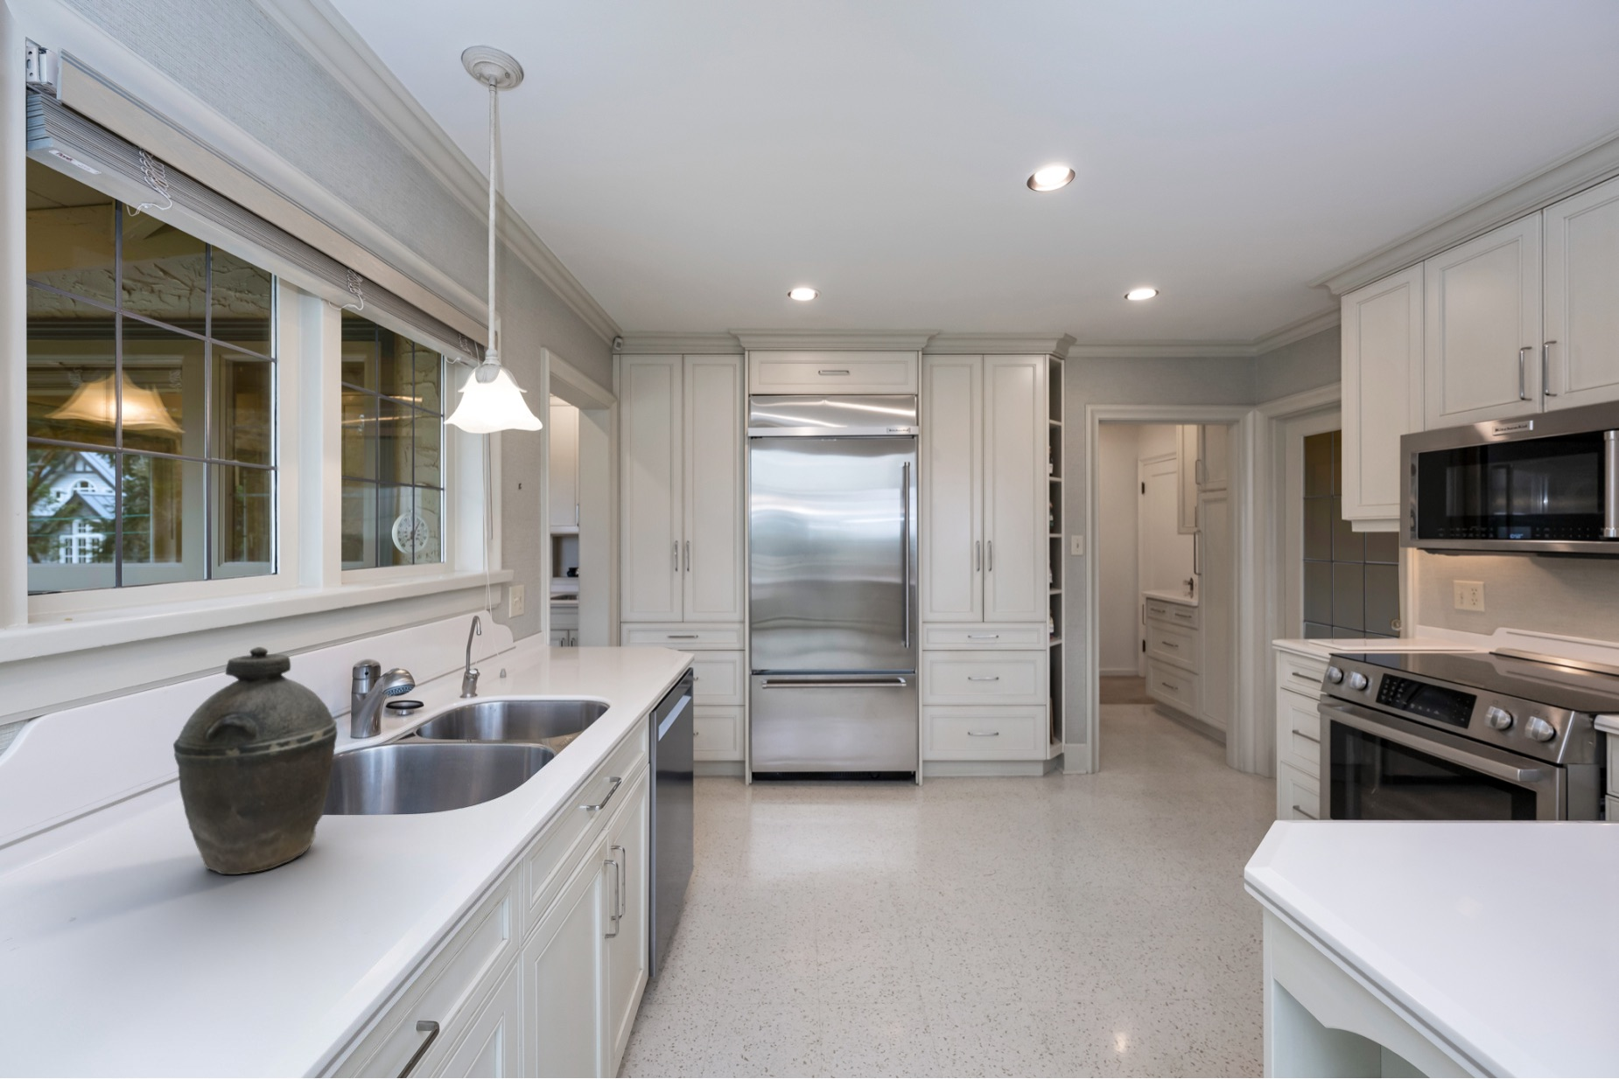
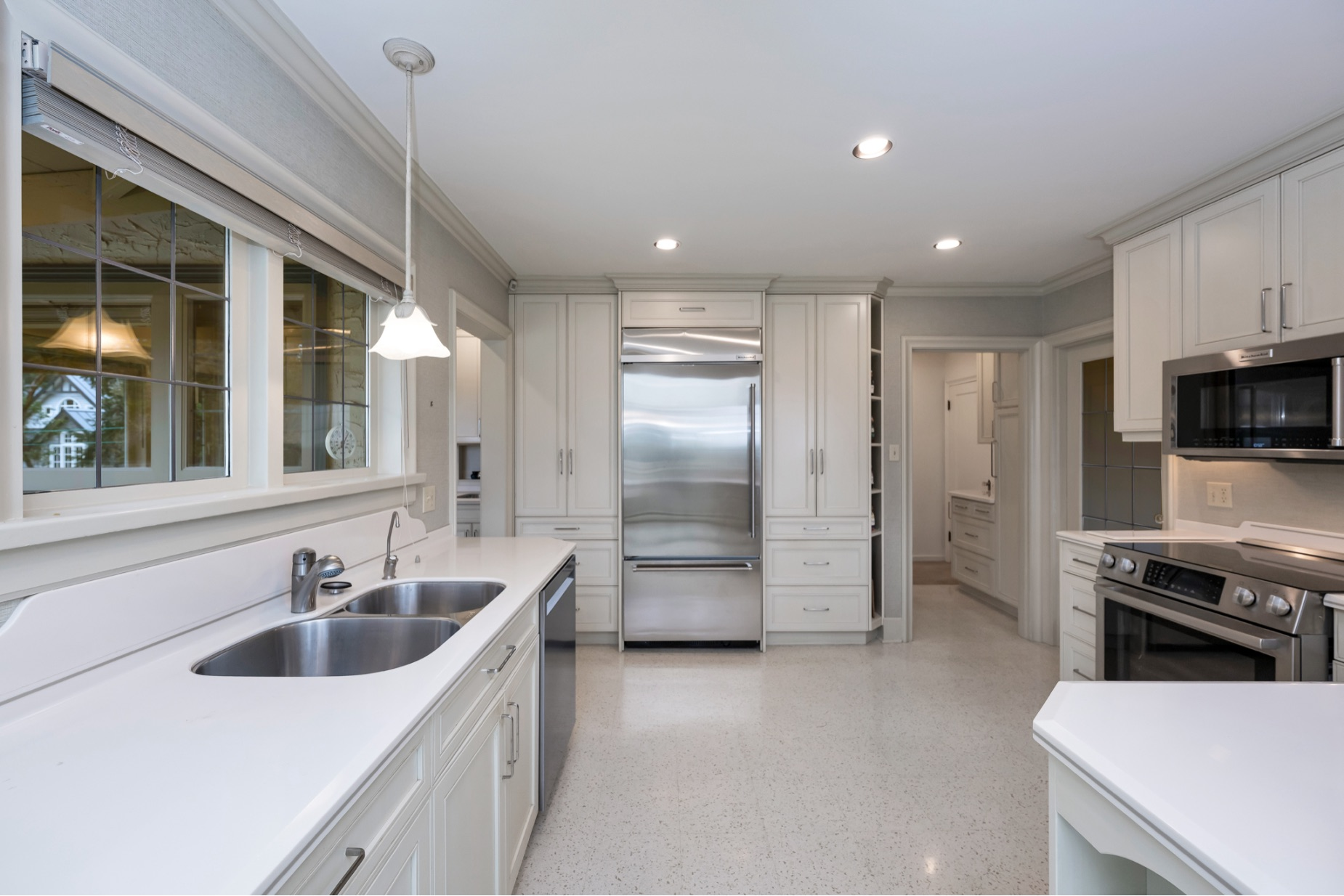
- kettle (260, 751)
